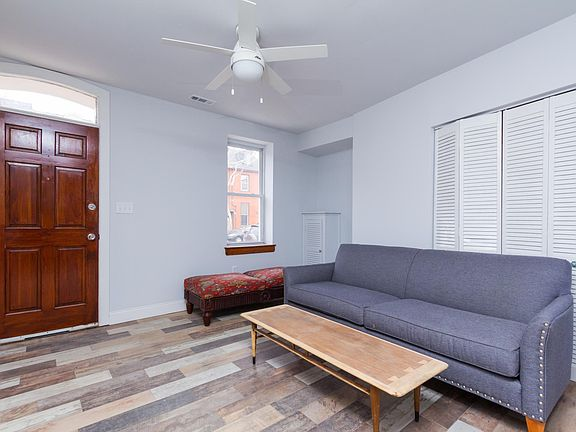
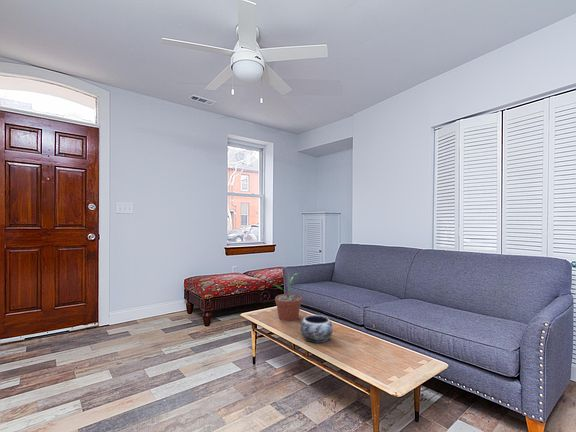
+ decorative bowl (316, 328)
+ potted plant (288, 294)
